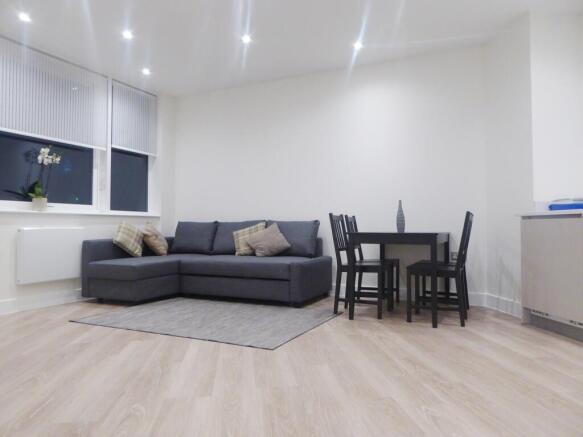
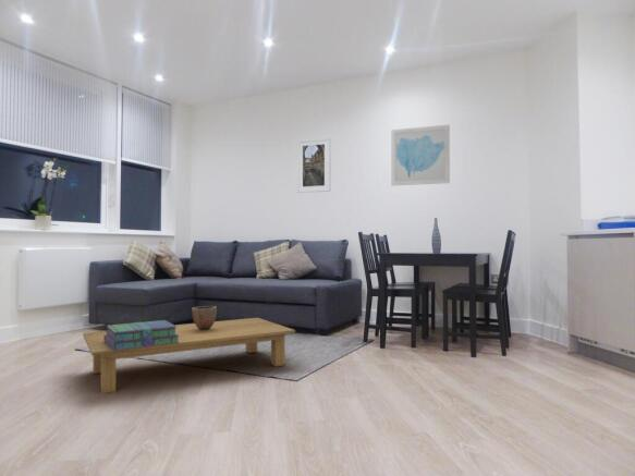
+ wall art (419, 156)
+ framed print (313, 166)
+ stack of books (141, 333)
+ coffee table (191, 350)
+ decorative bowl (204, 317)
